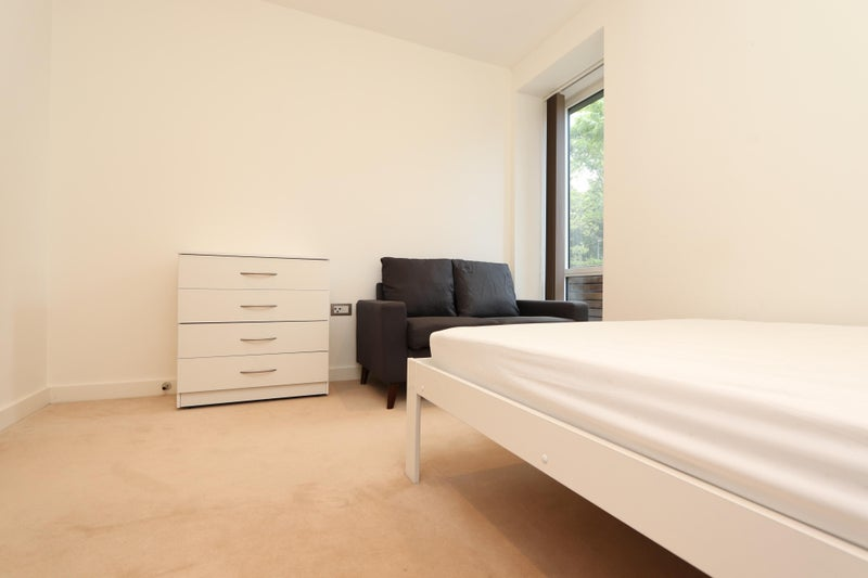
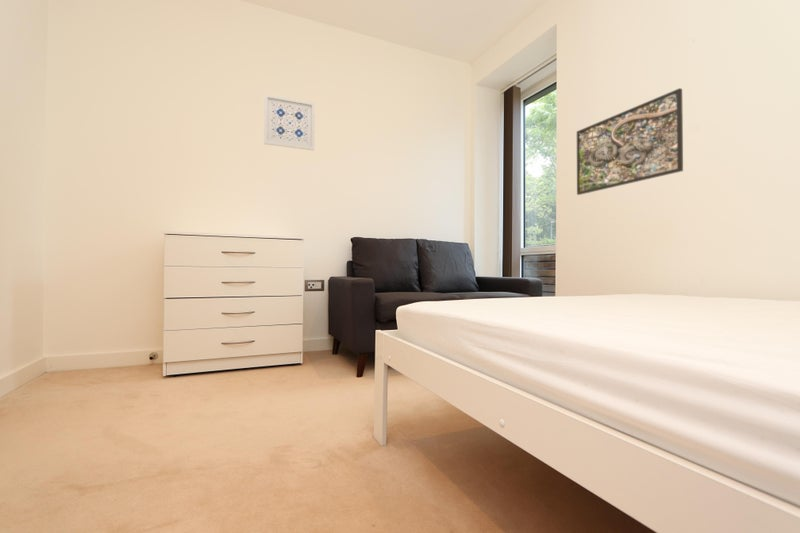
+ wall art (289, 122)
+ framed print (622, 148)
